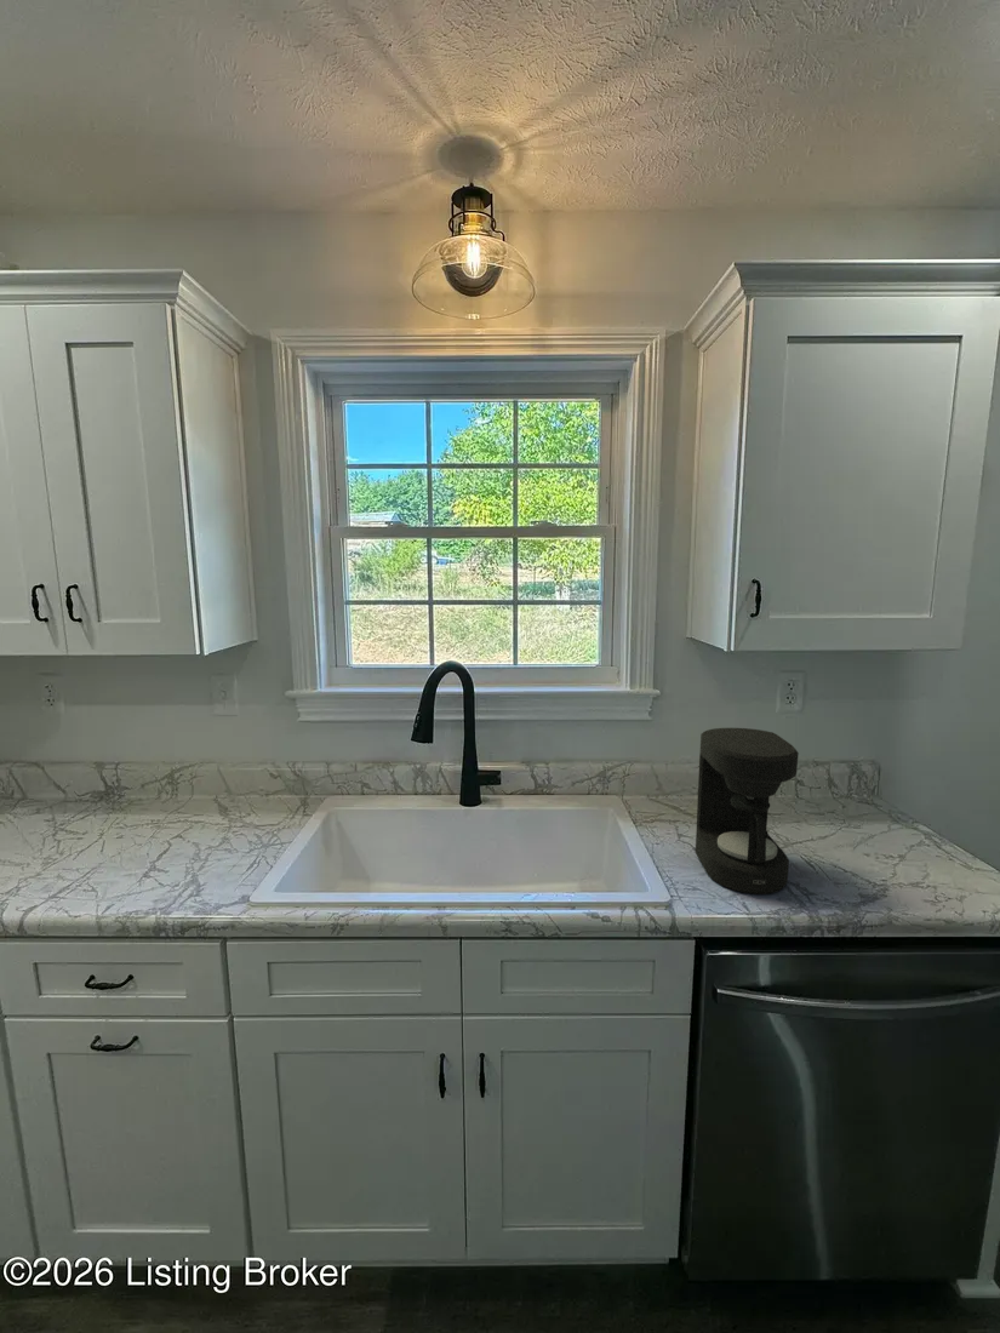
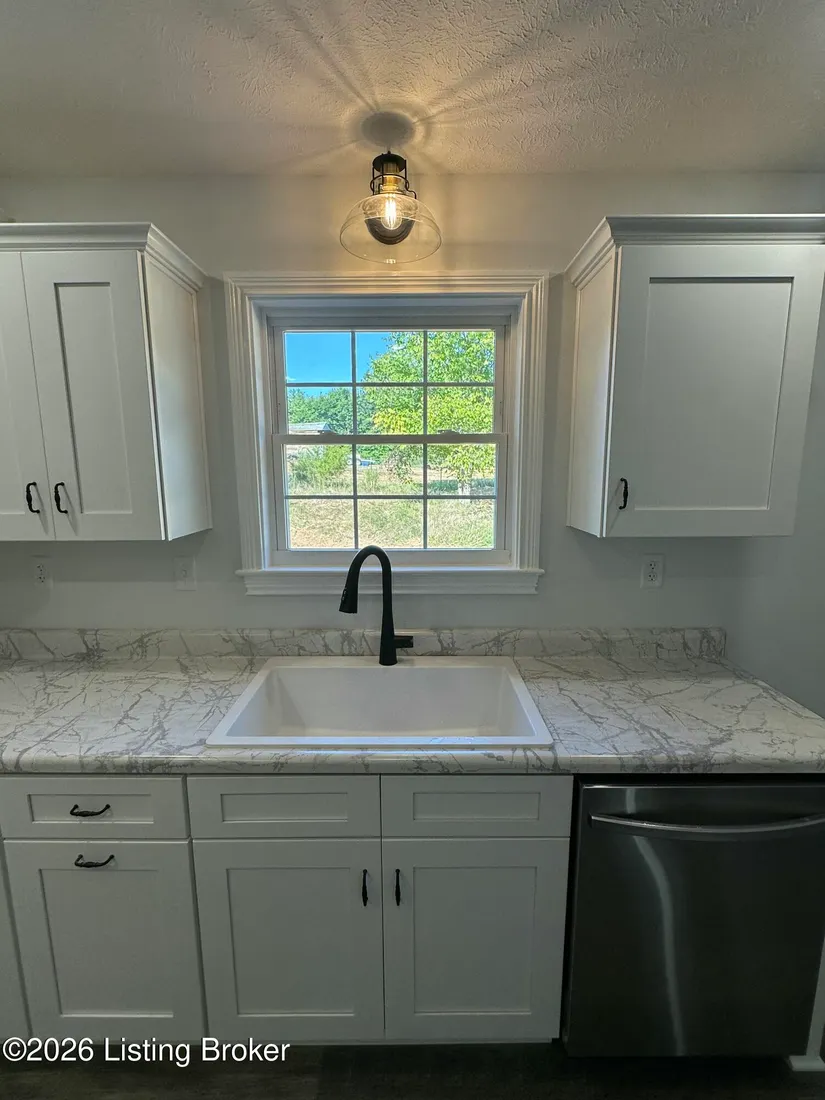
- coffee maker (745, 806)
